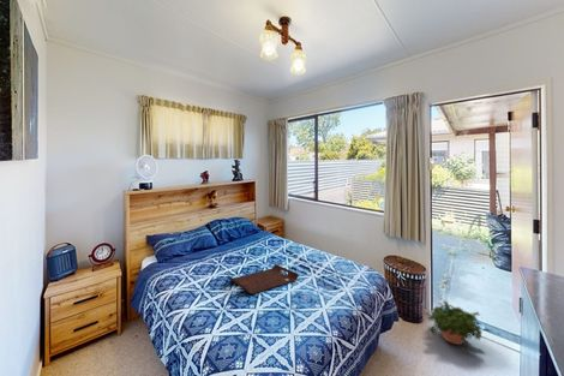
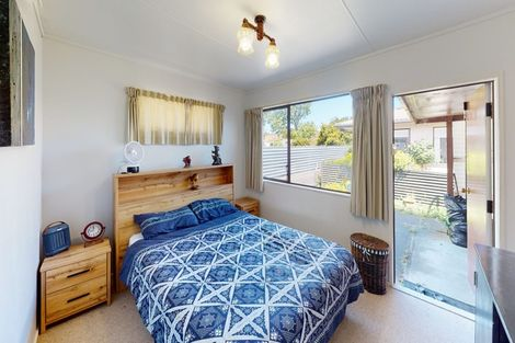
- serving tray (263, 277)
- potted plant (452, 322)
